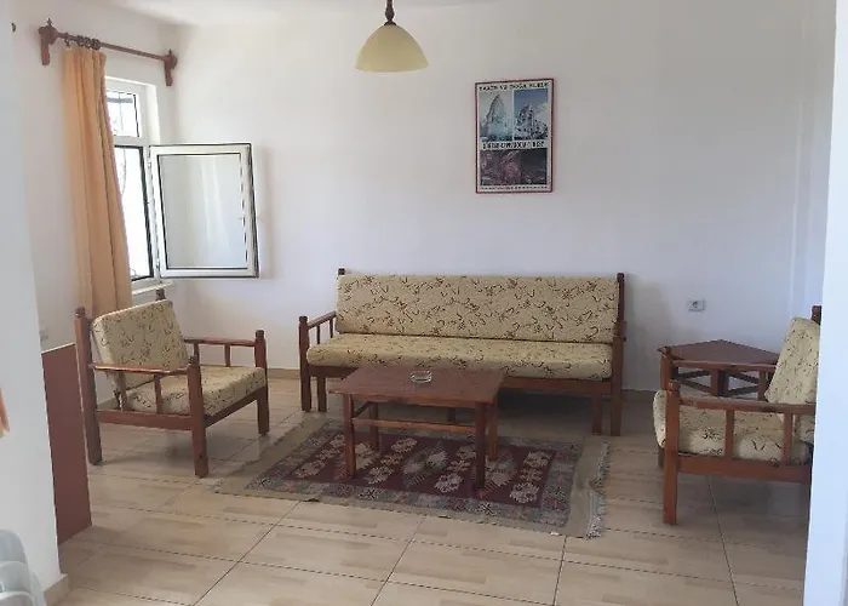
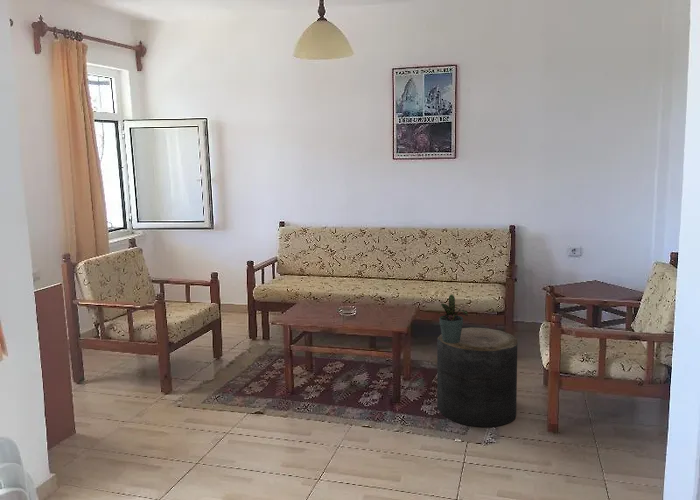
+ potted plant (454, 317)
+ stool (477, 374)
